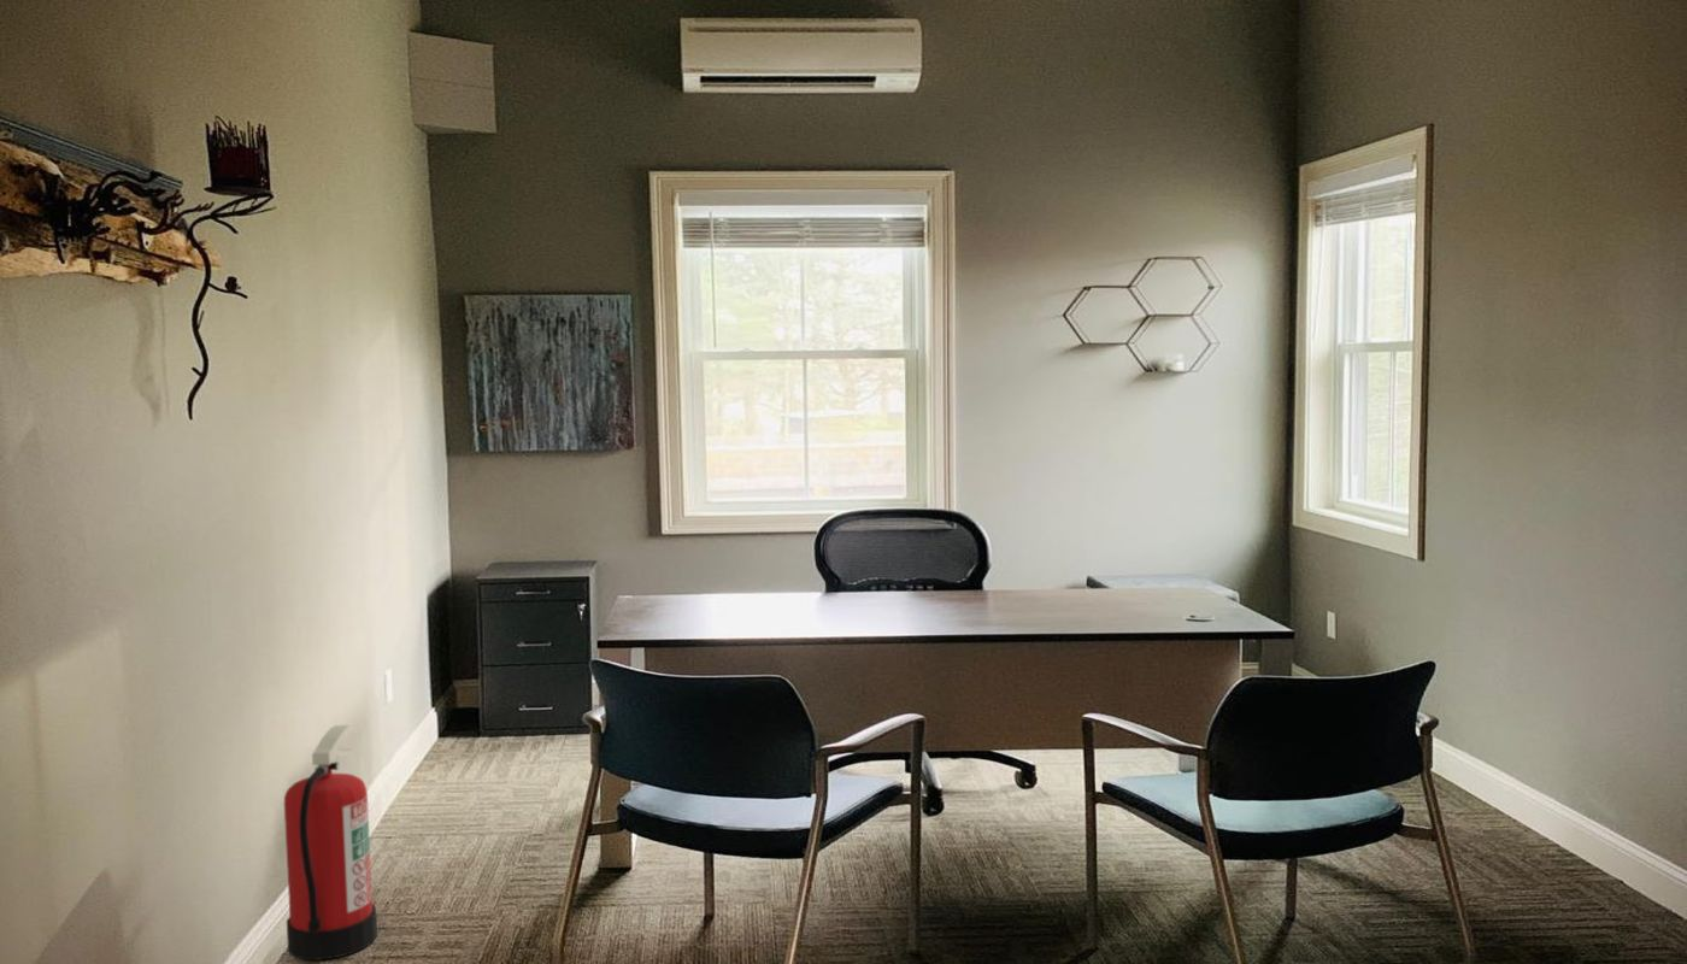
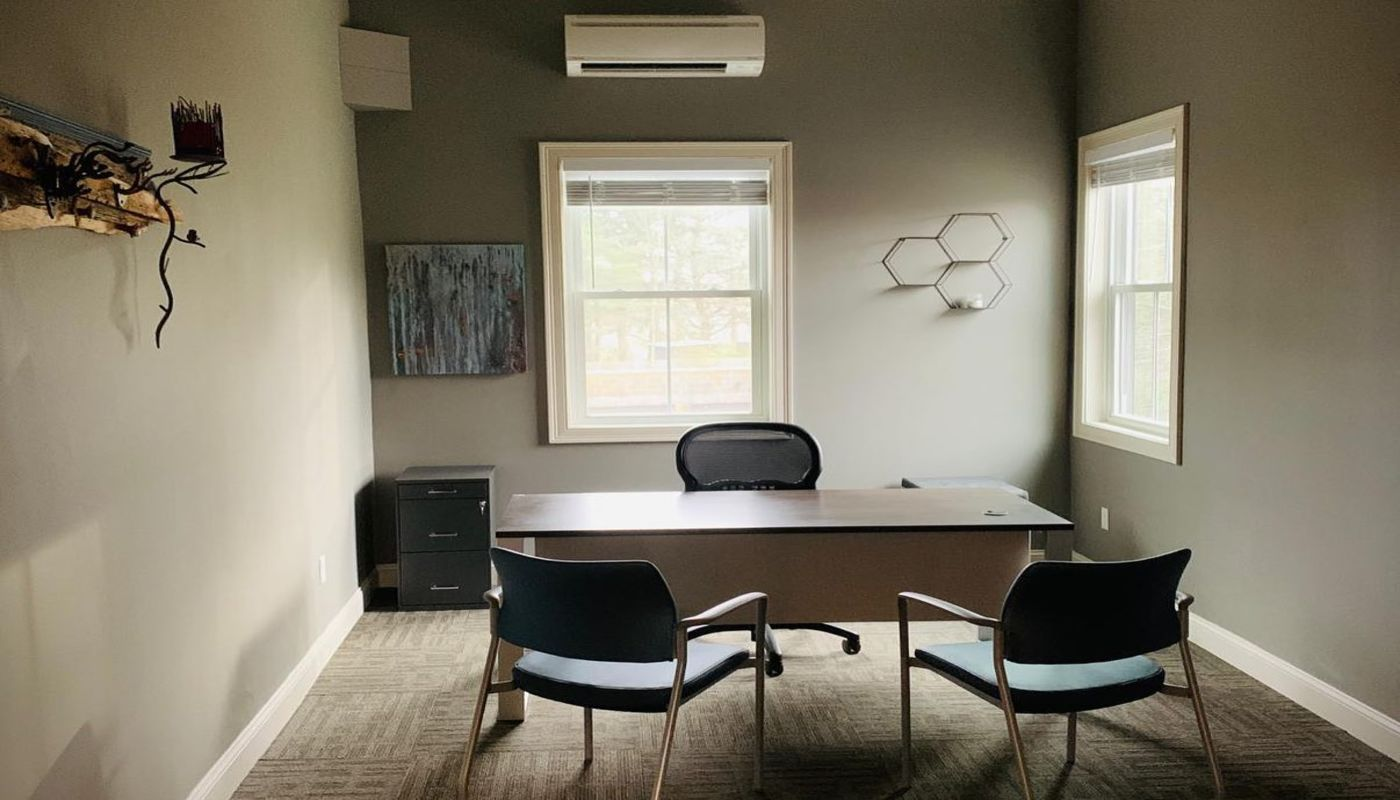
- fire extinguisher (328, 841)
